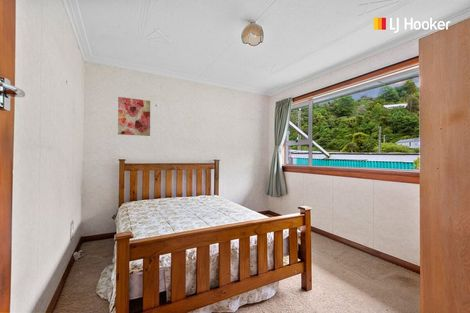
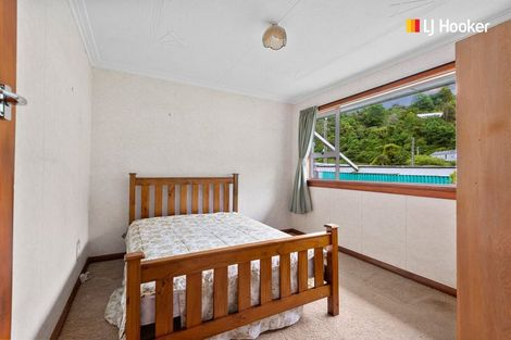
- wall art (134, 117)
